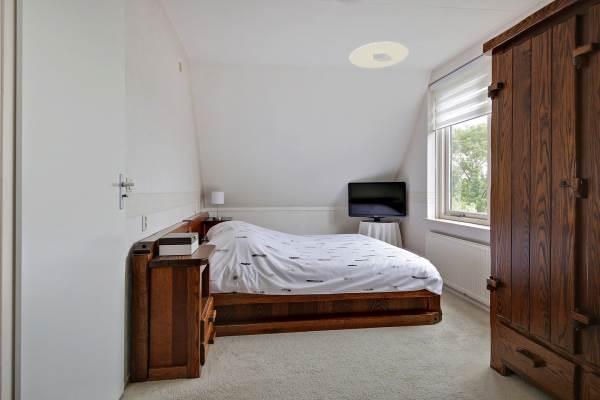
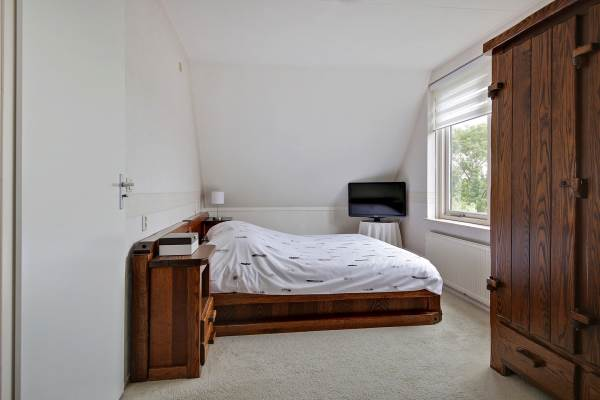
- ceiling light (378, 53)
